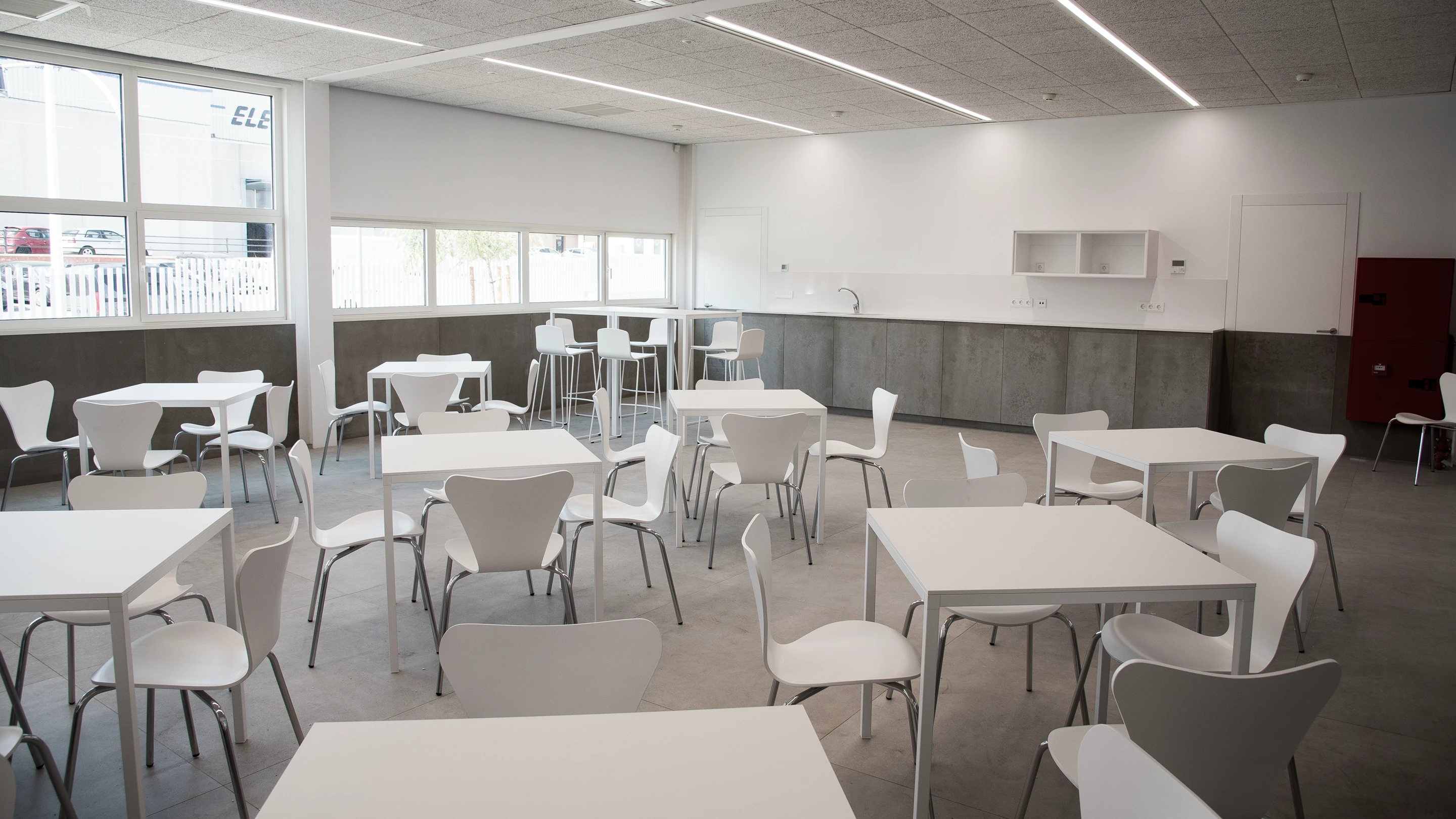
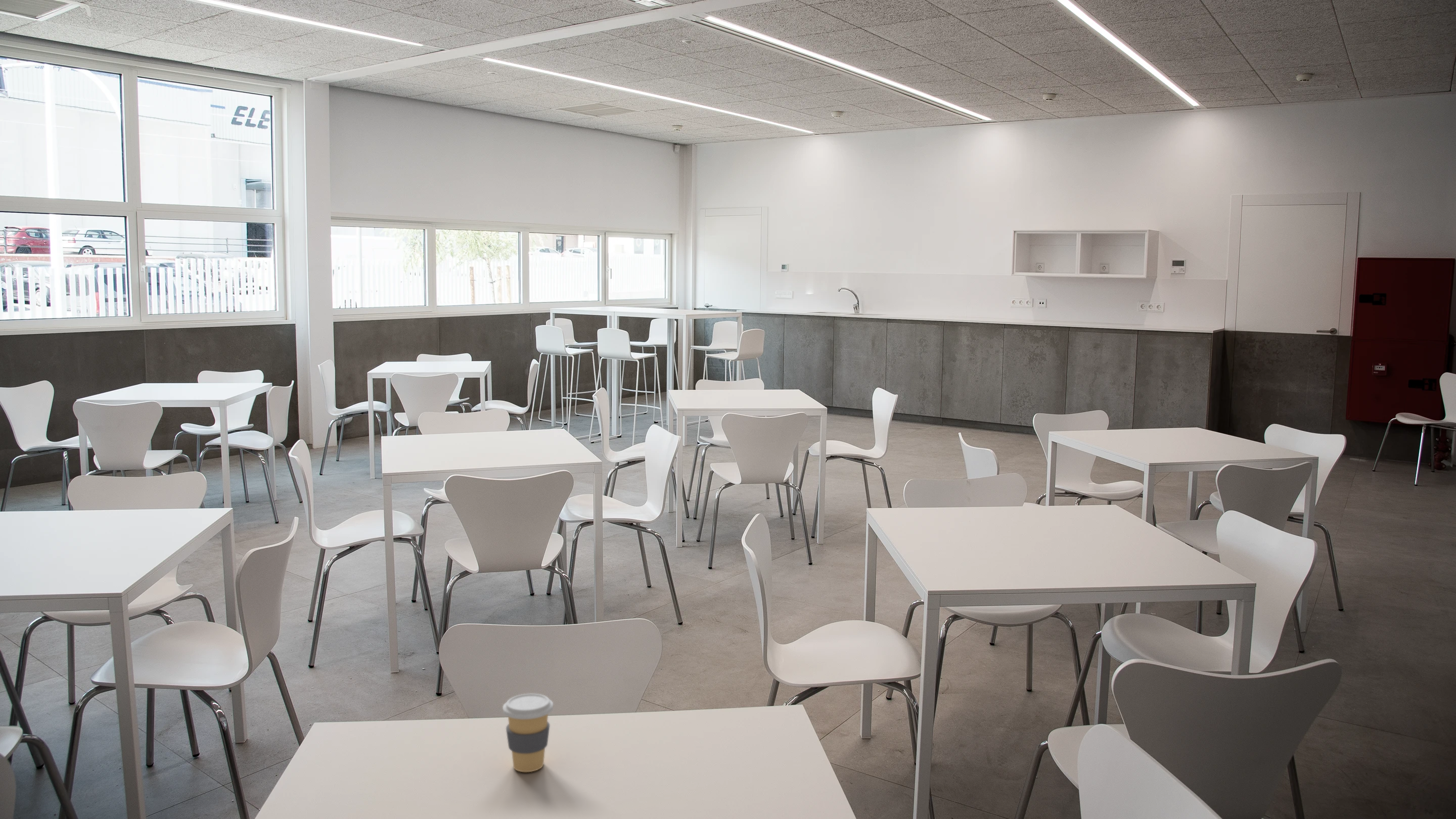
+ coffee cup (528, 734)
